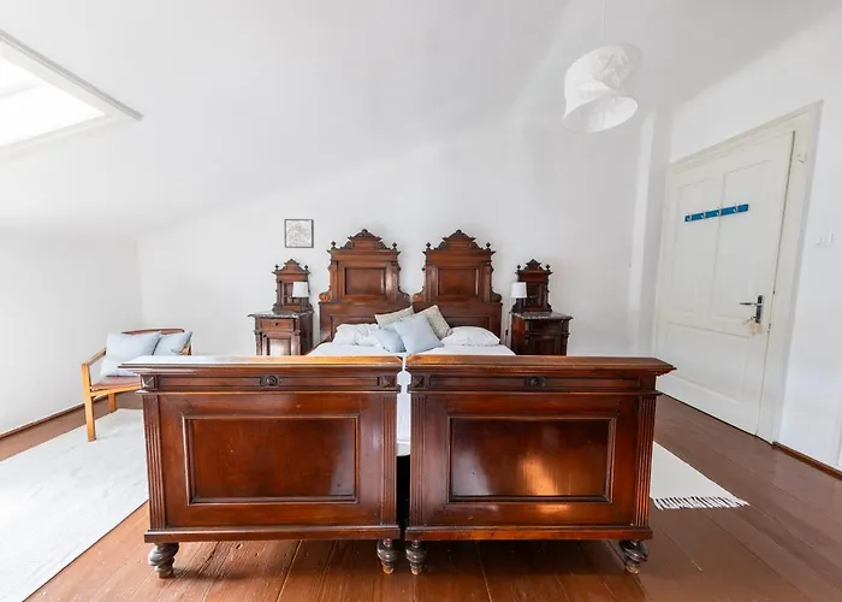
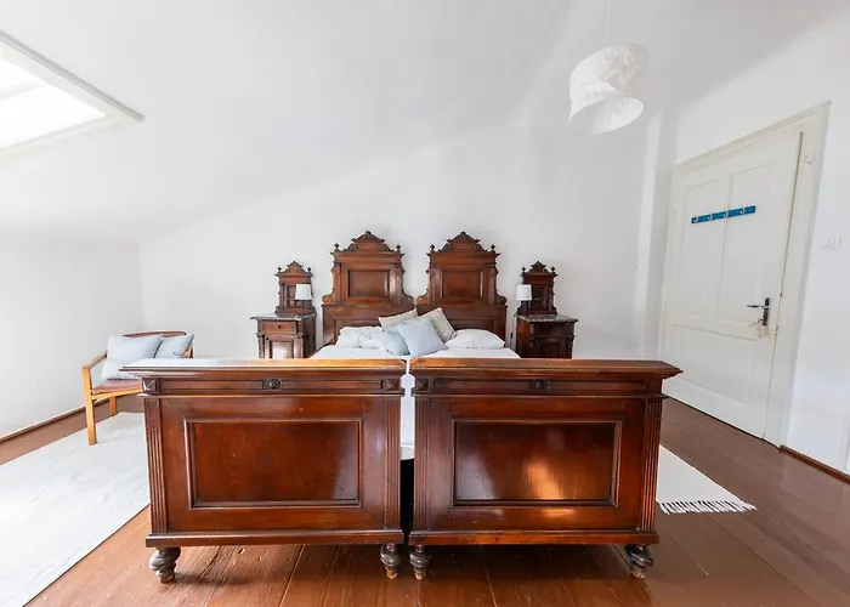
- wall art (298, 234)
